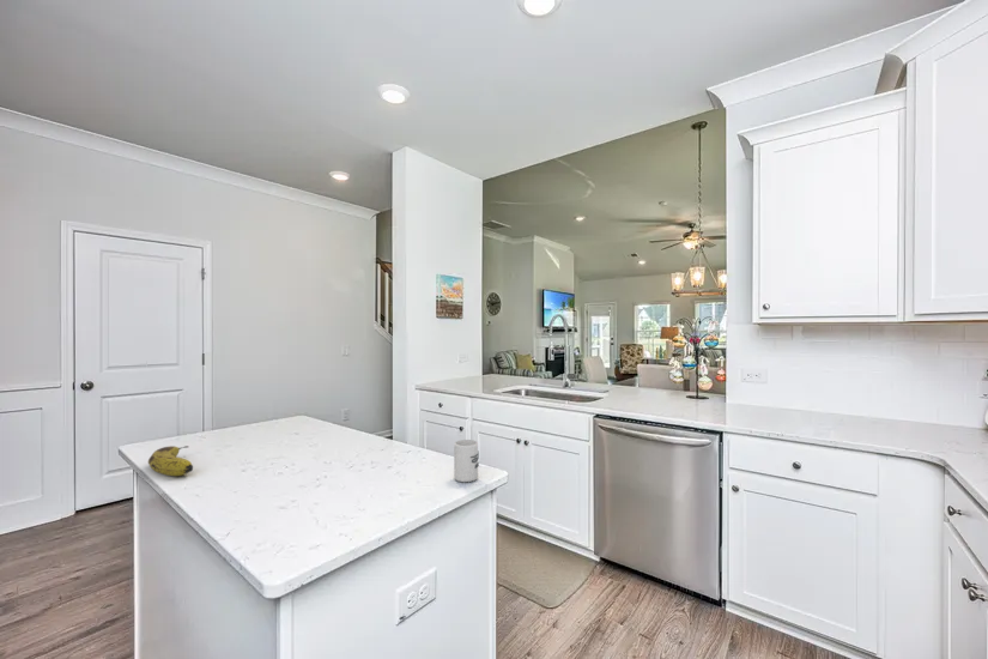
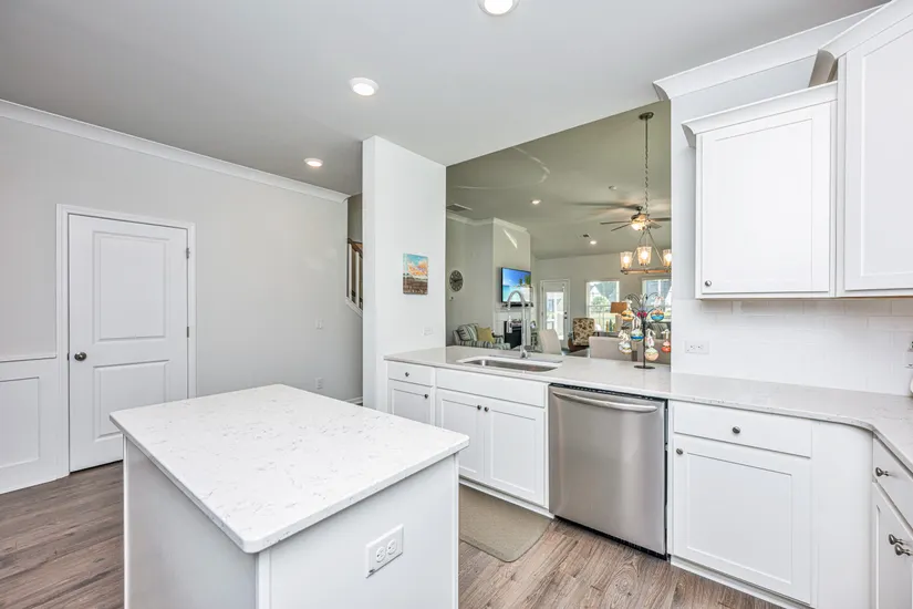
- fruit (181, 458)
- cup (466, 460)
